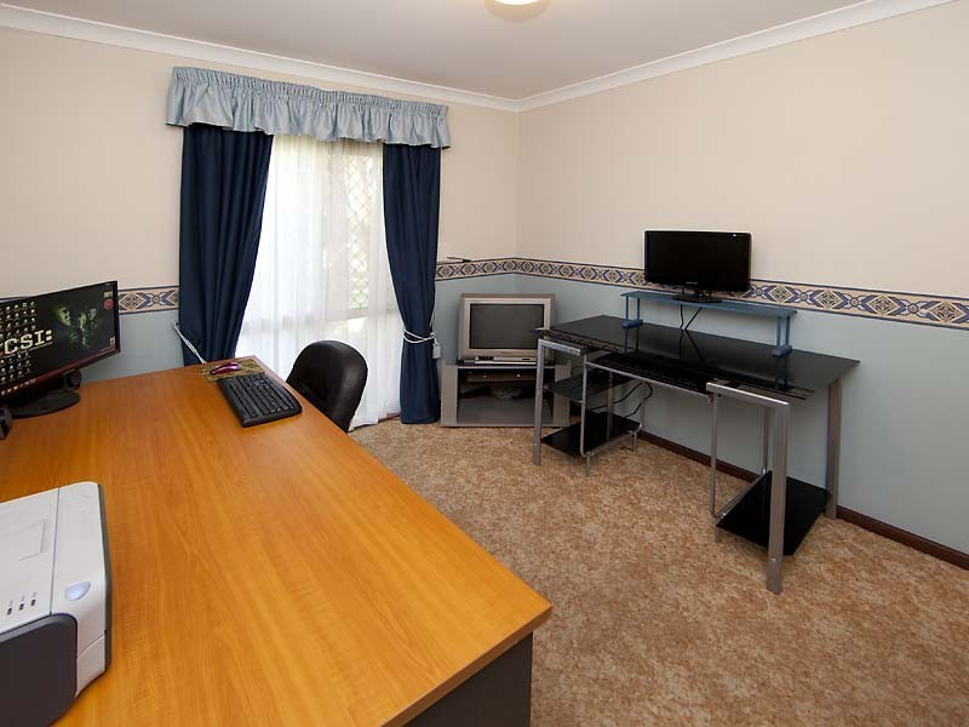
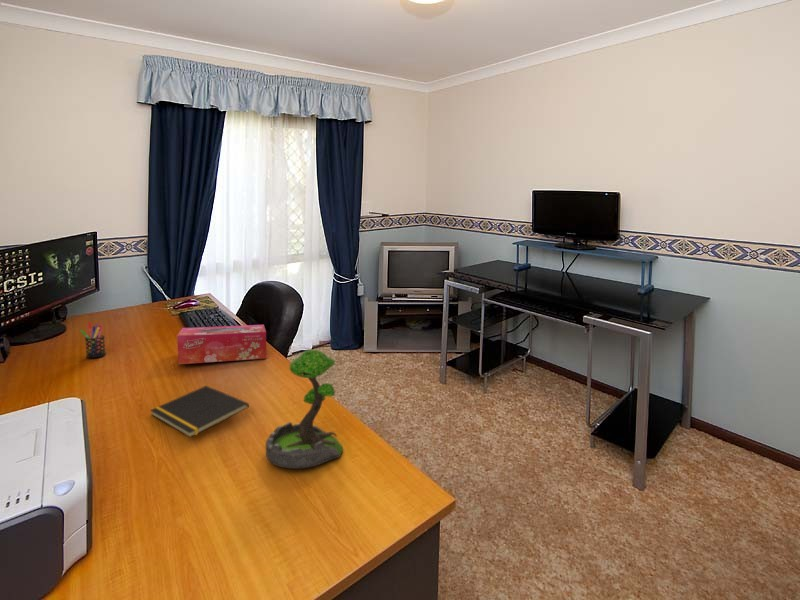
+ tissue box (224, 343)
+ pen holder (92, 339)
+ notepad (199, 408)
+ plant (305, 401)
